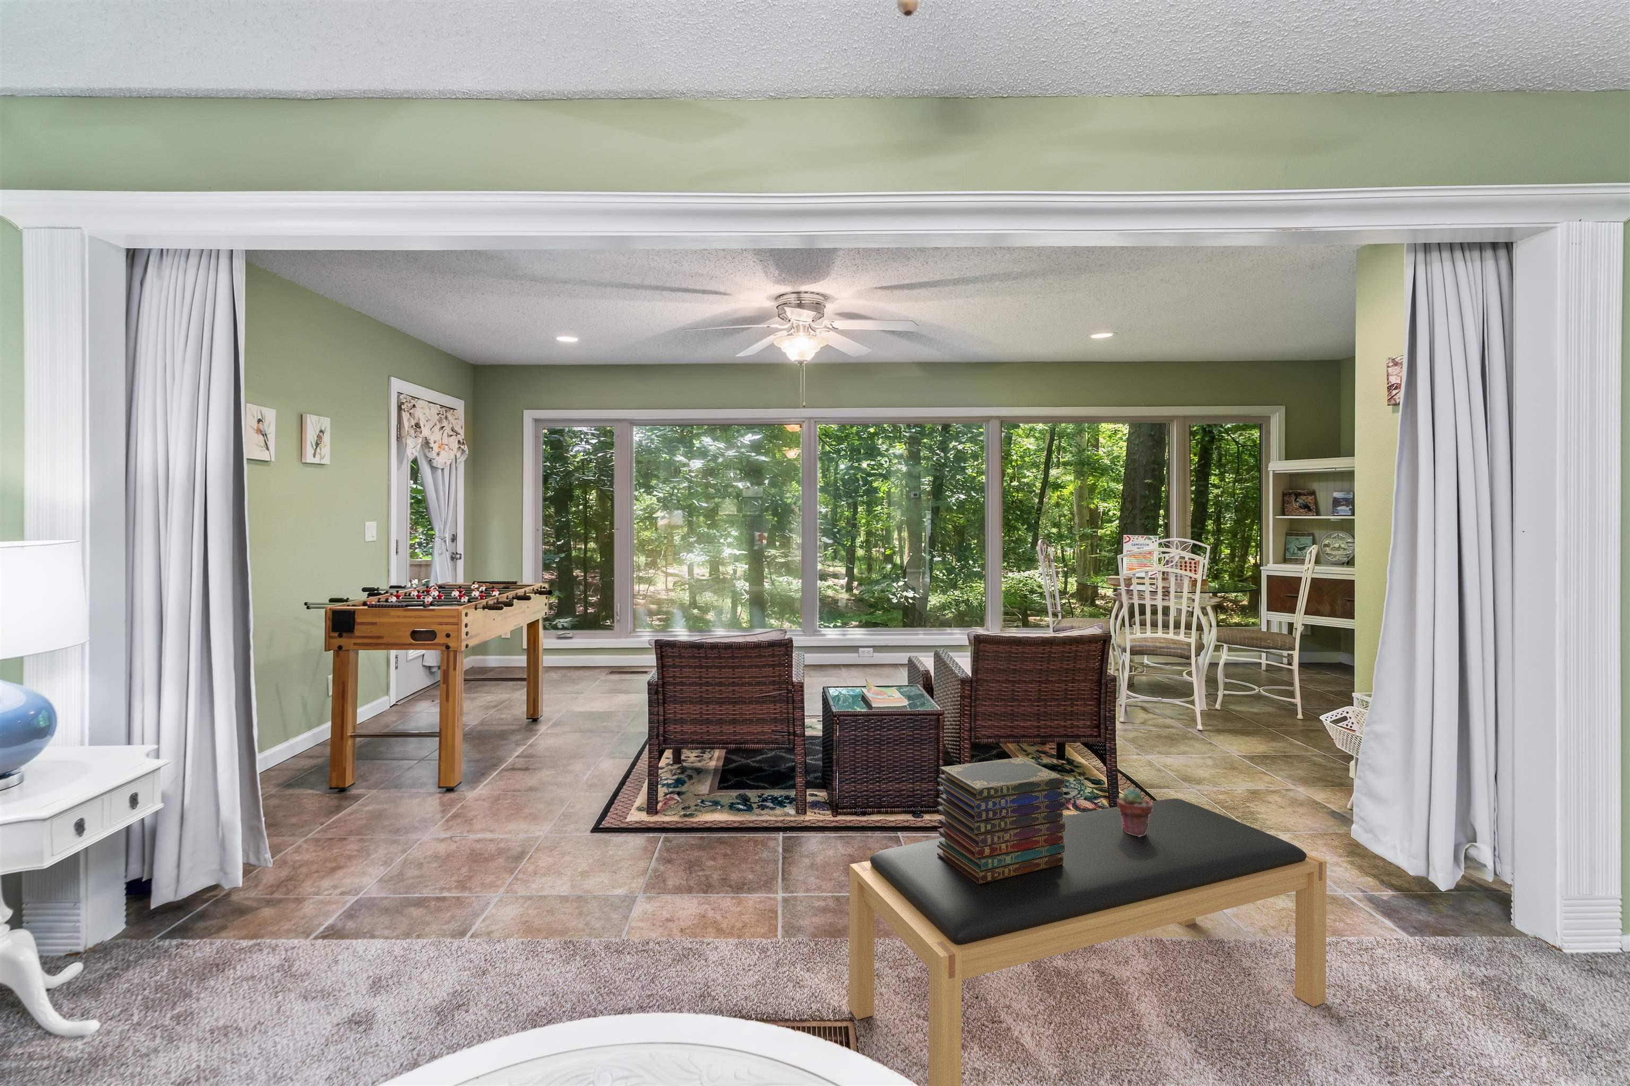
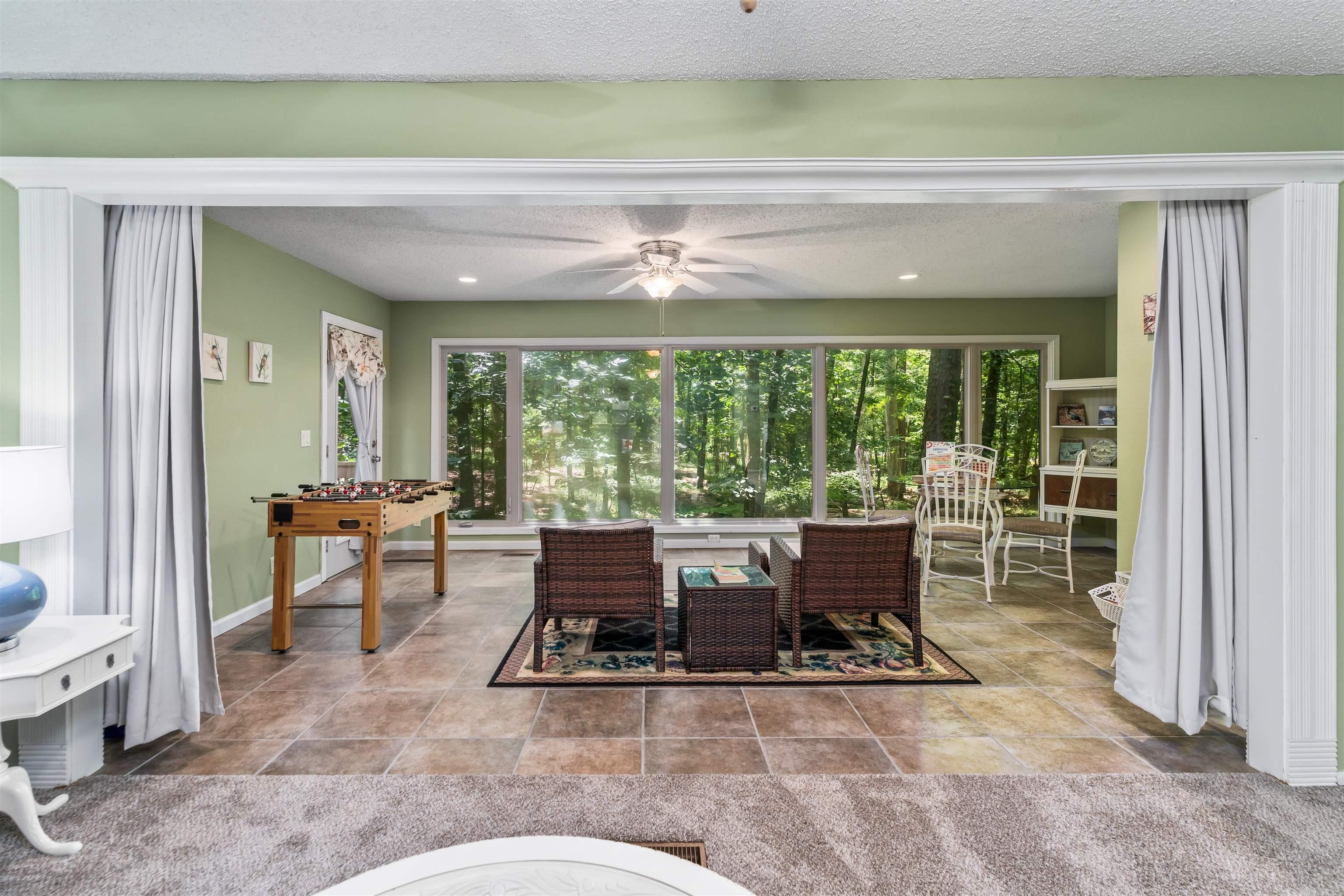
- potted succulent (1134, 810)
- book stack (999, 814)
- bench (1090, 925)
